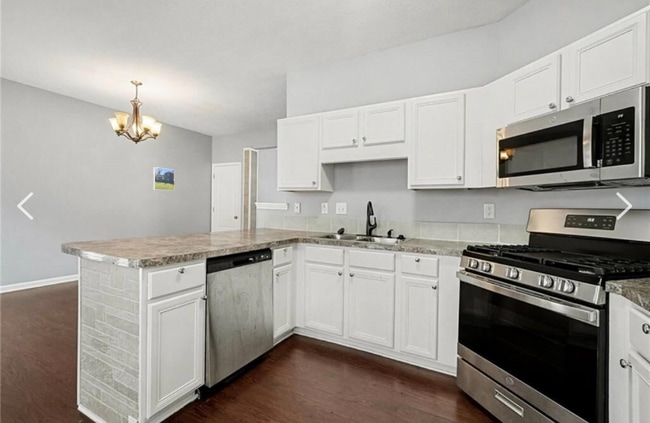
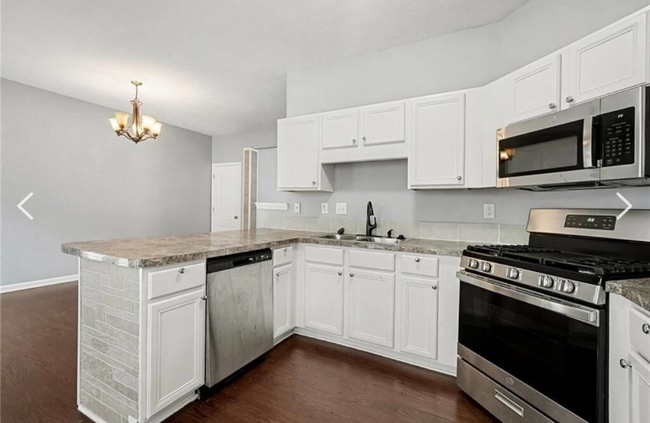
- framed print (164, 179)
